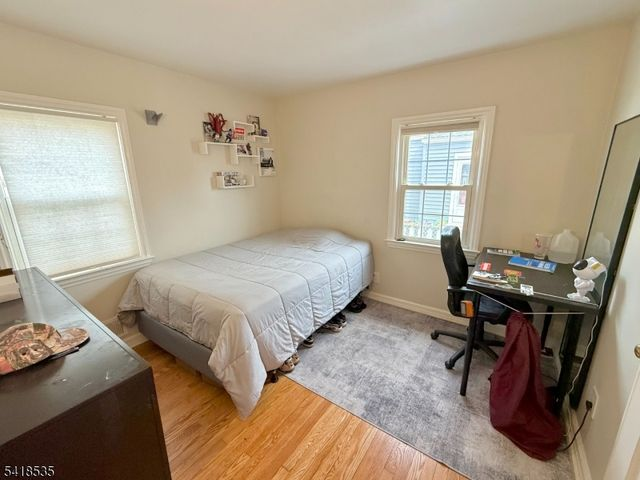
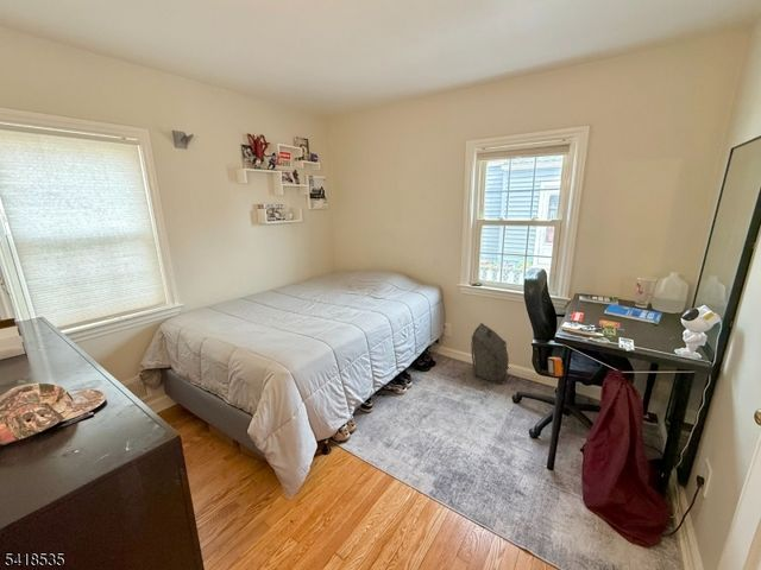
+ backpack (491, 352)
